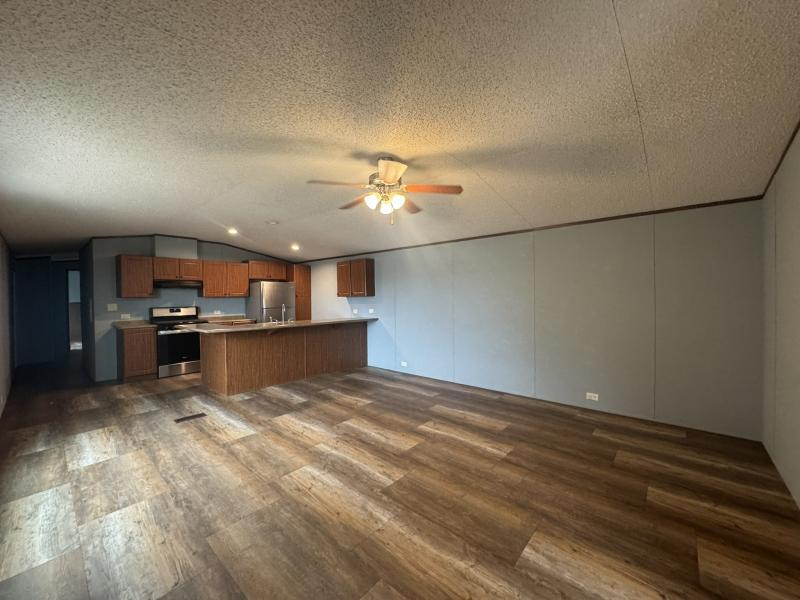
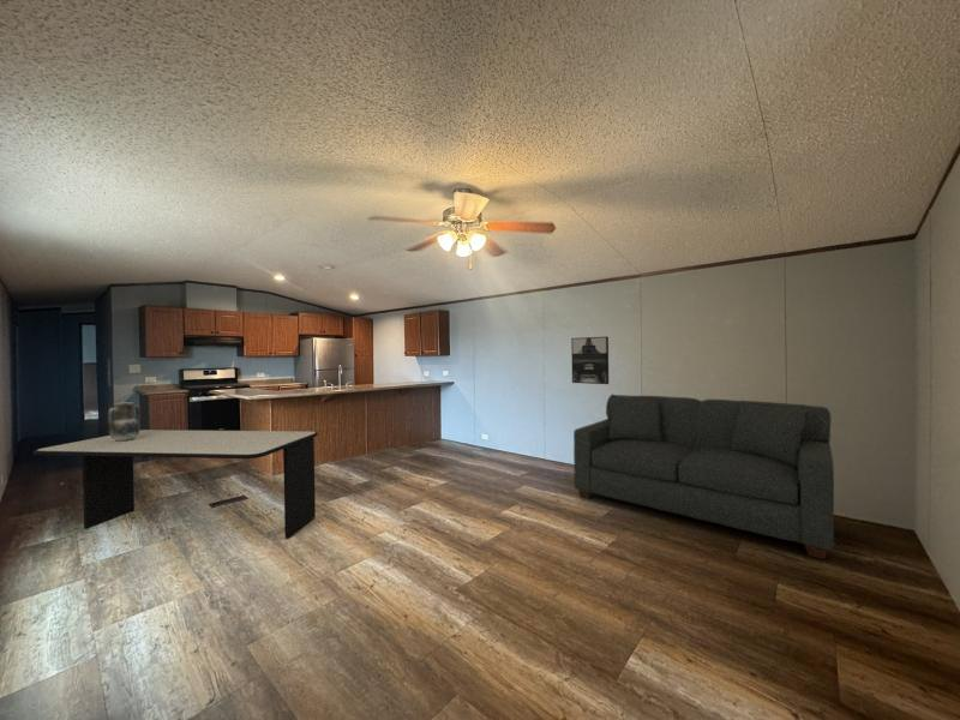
+ dining table (192, 457)
+ ceramic jug (125, 421)
+ wall art (589, 360)
+ sofa (691, 454)
